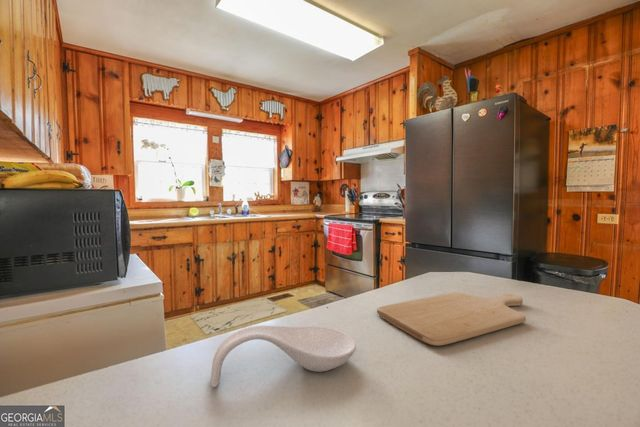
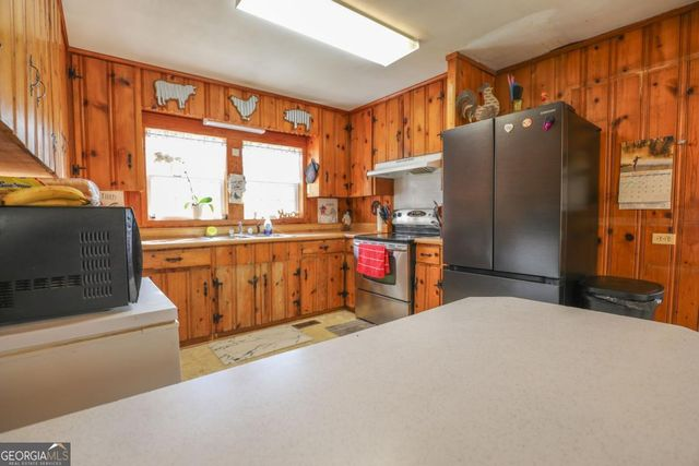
- spoon rest (287, 347)
- chopping board (465, 310)
